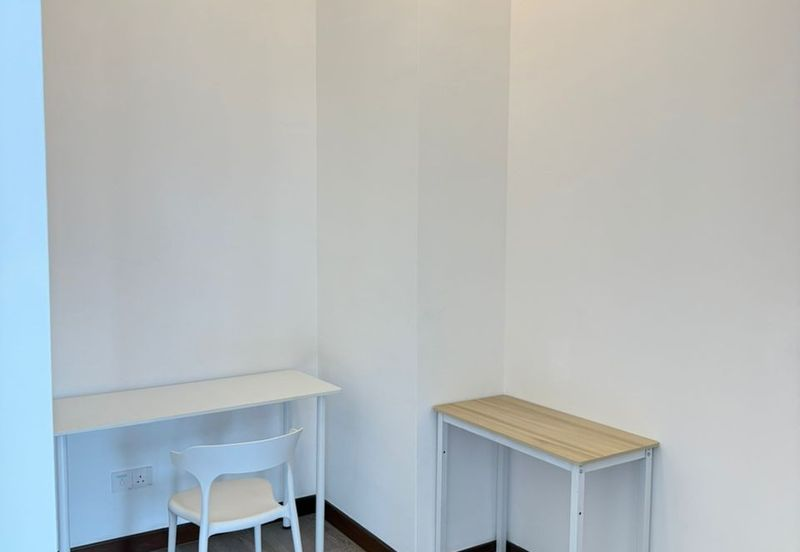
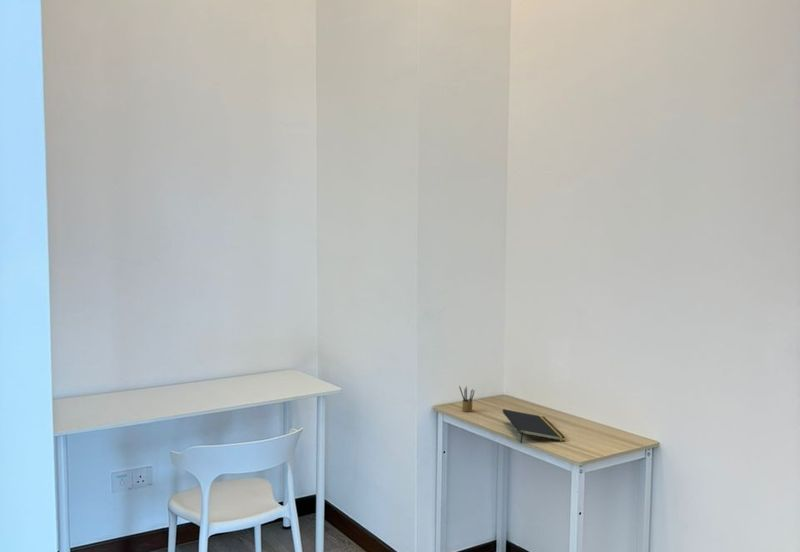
+ notepad (532, 424)
+ pencil box (466, 398)
